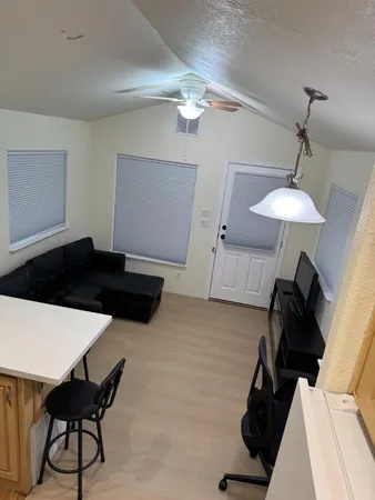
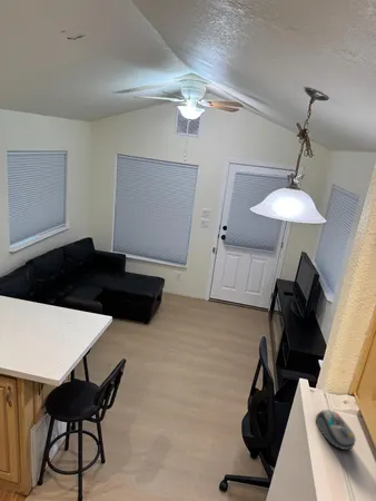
+ computer mouse (335, 425)
